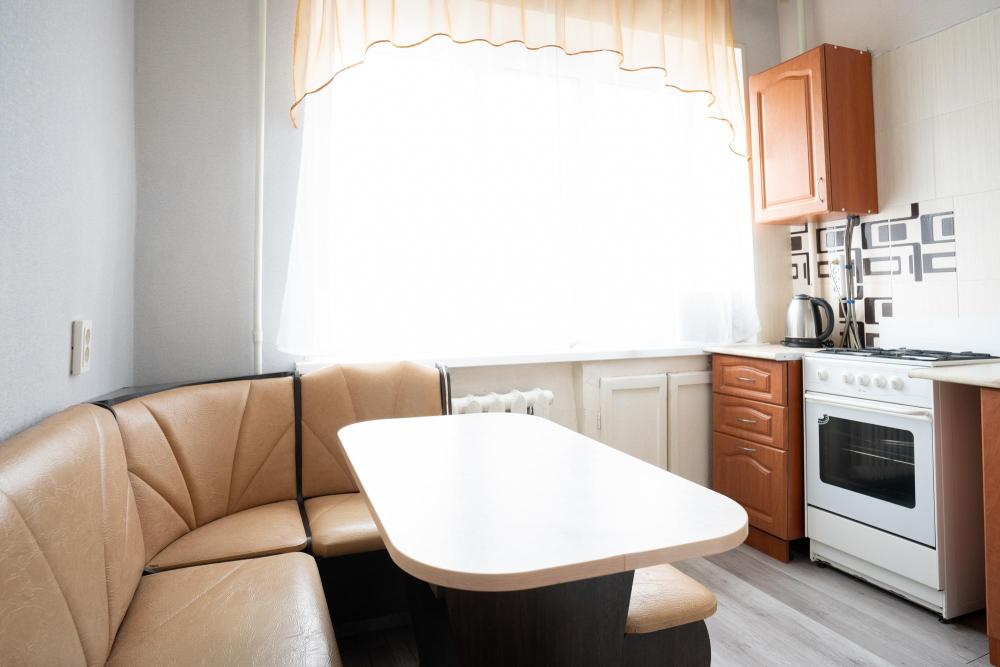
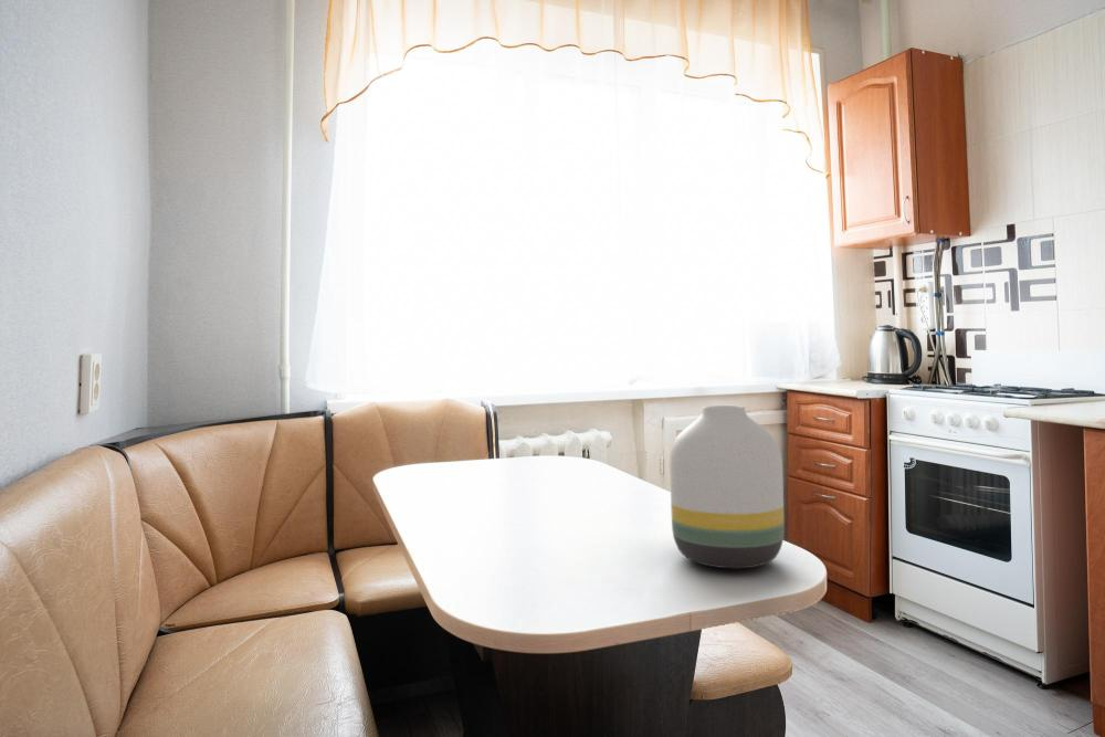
+ vase (725, 483)
